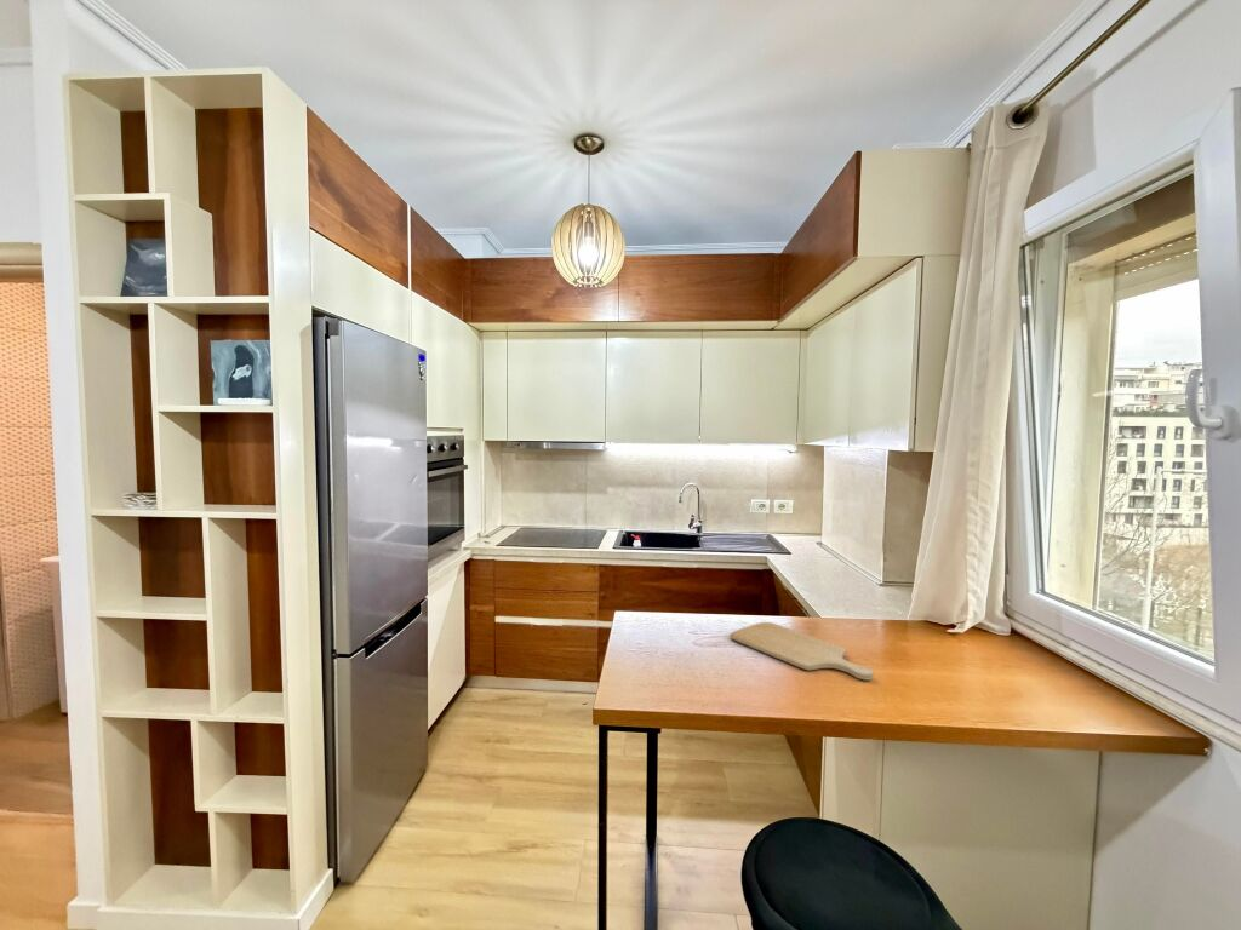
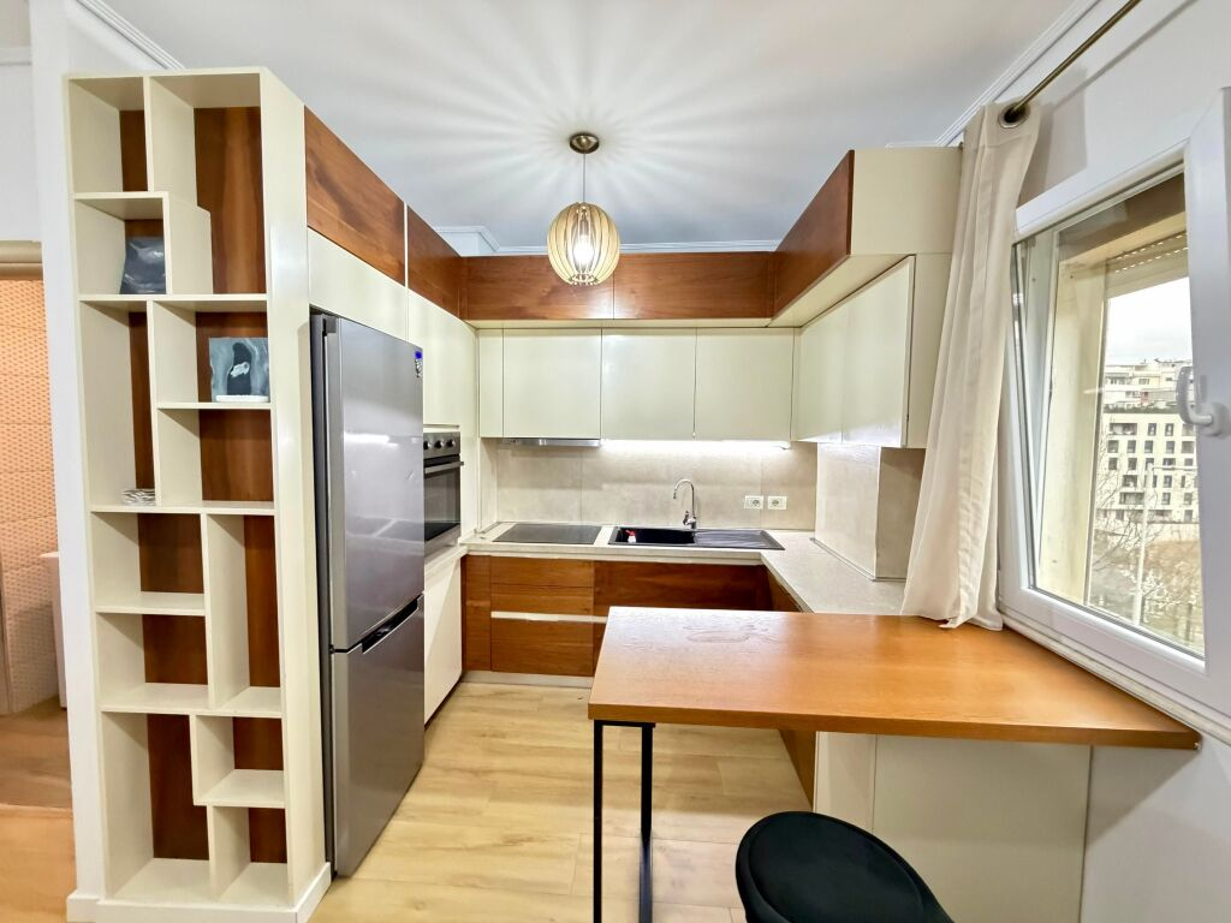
- chopping board (802, 649)
